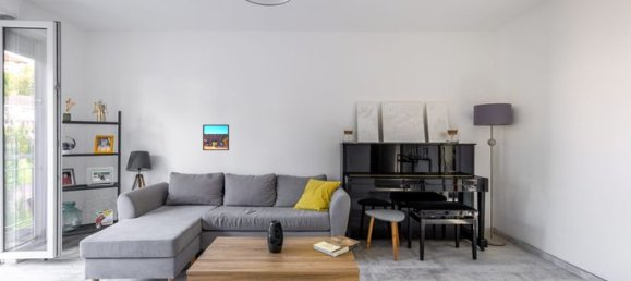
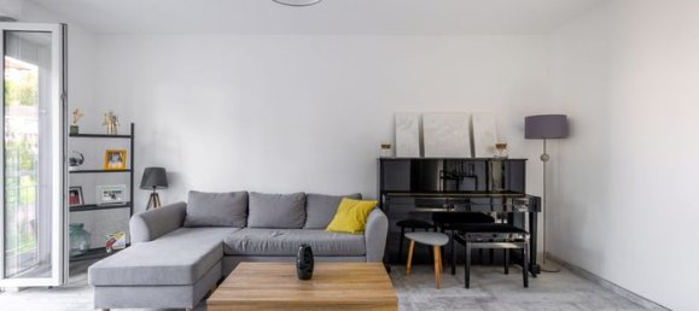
- book (337, 245)
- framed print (216, 137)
